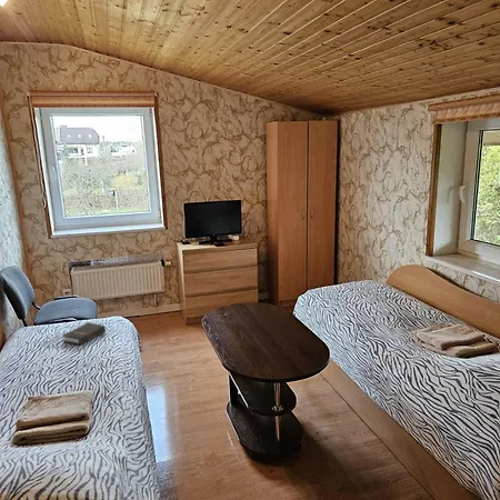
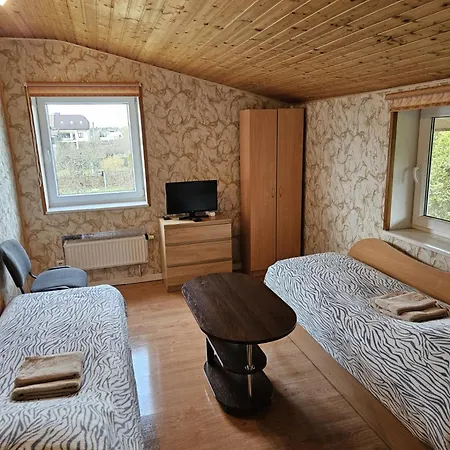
- hardback book (84, 333)
